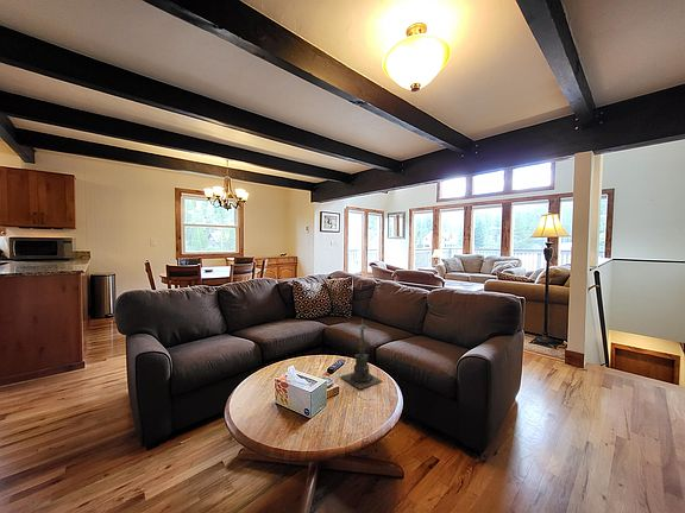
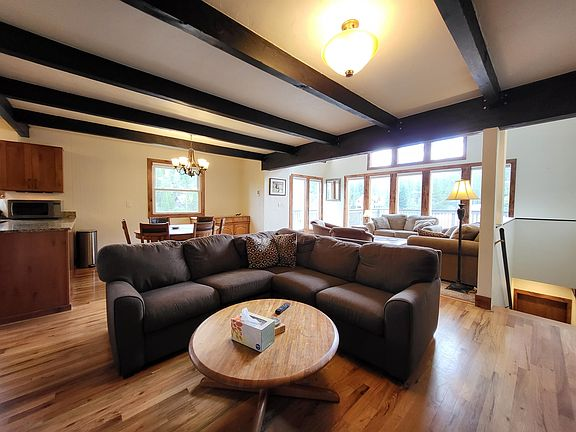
- candle holder (360, 348)
